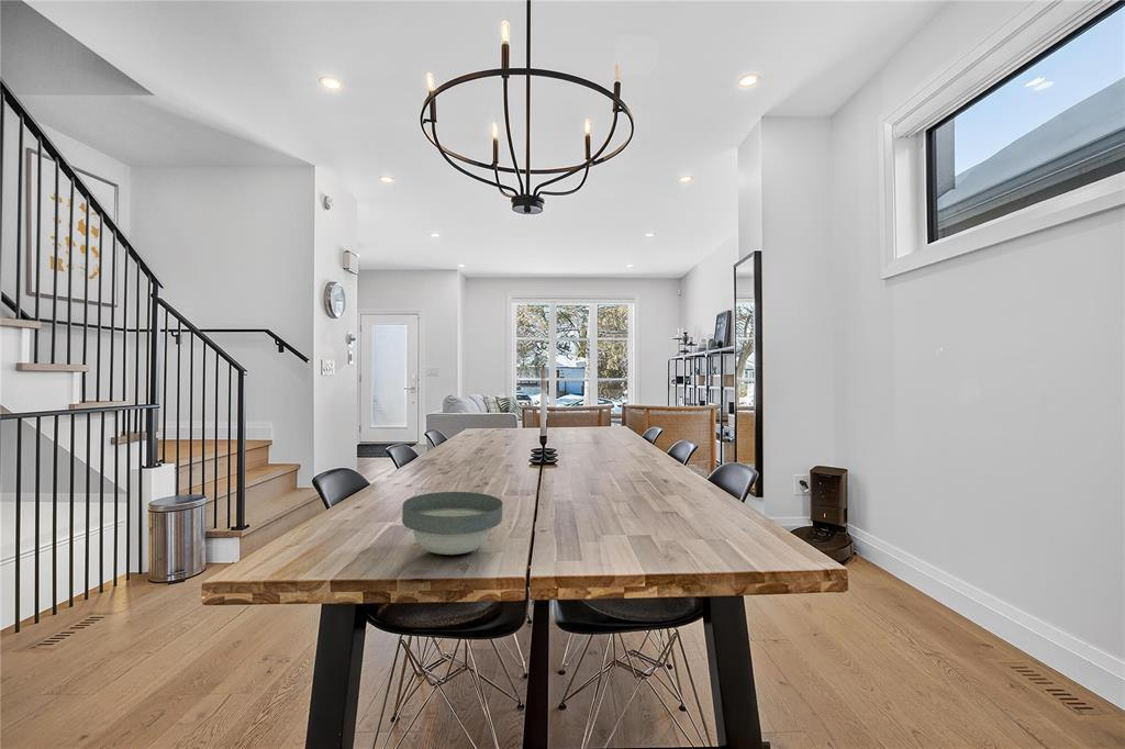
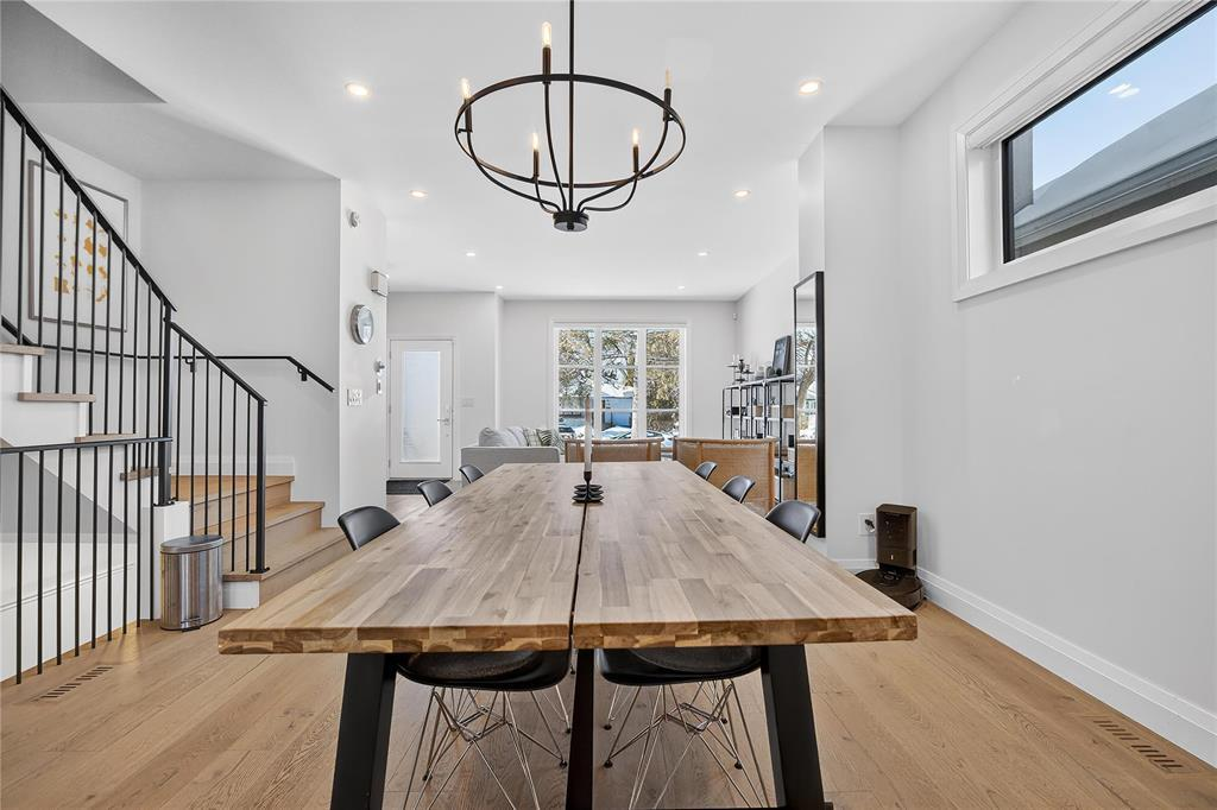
- bowl (453, 525)
